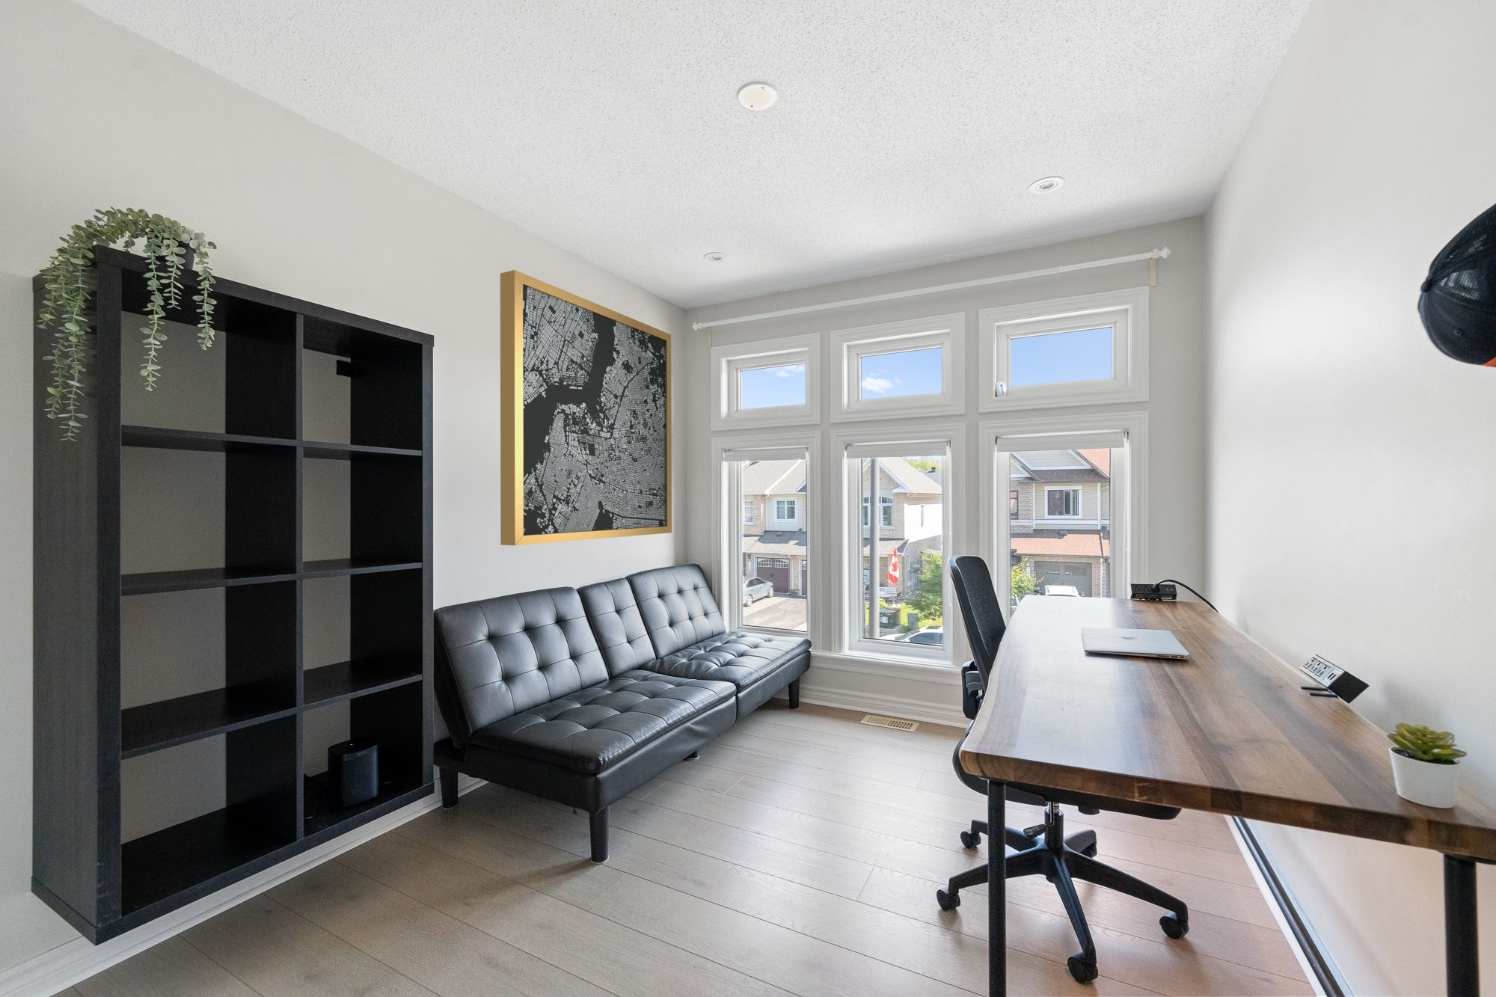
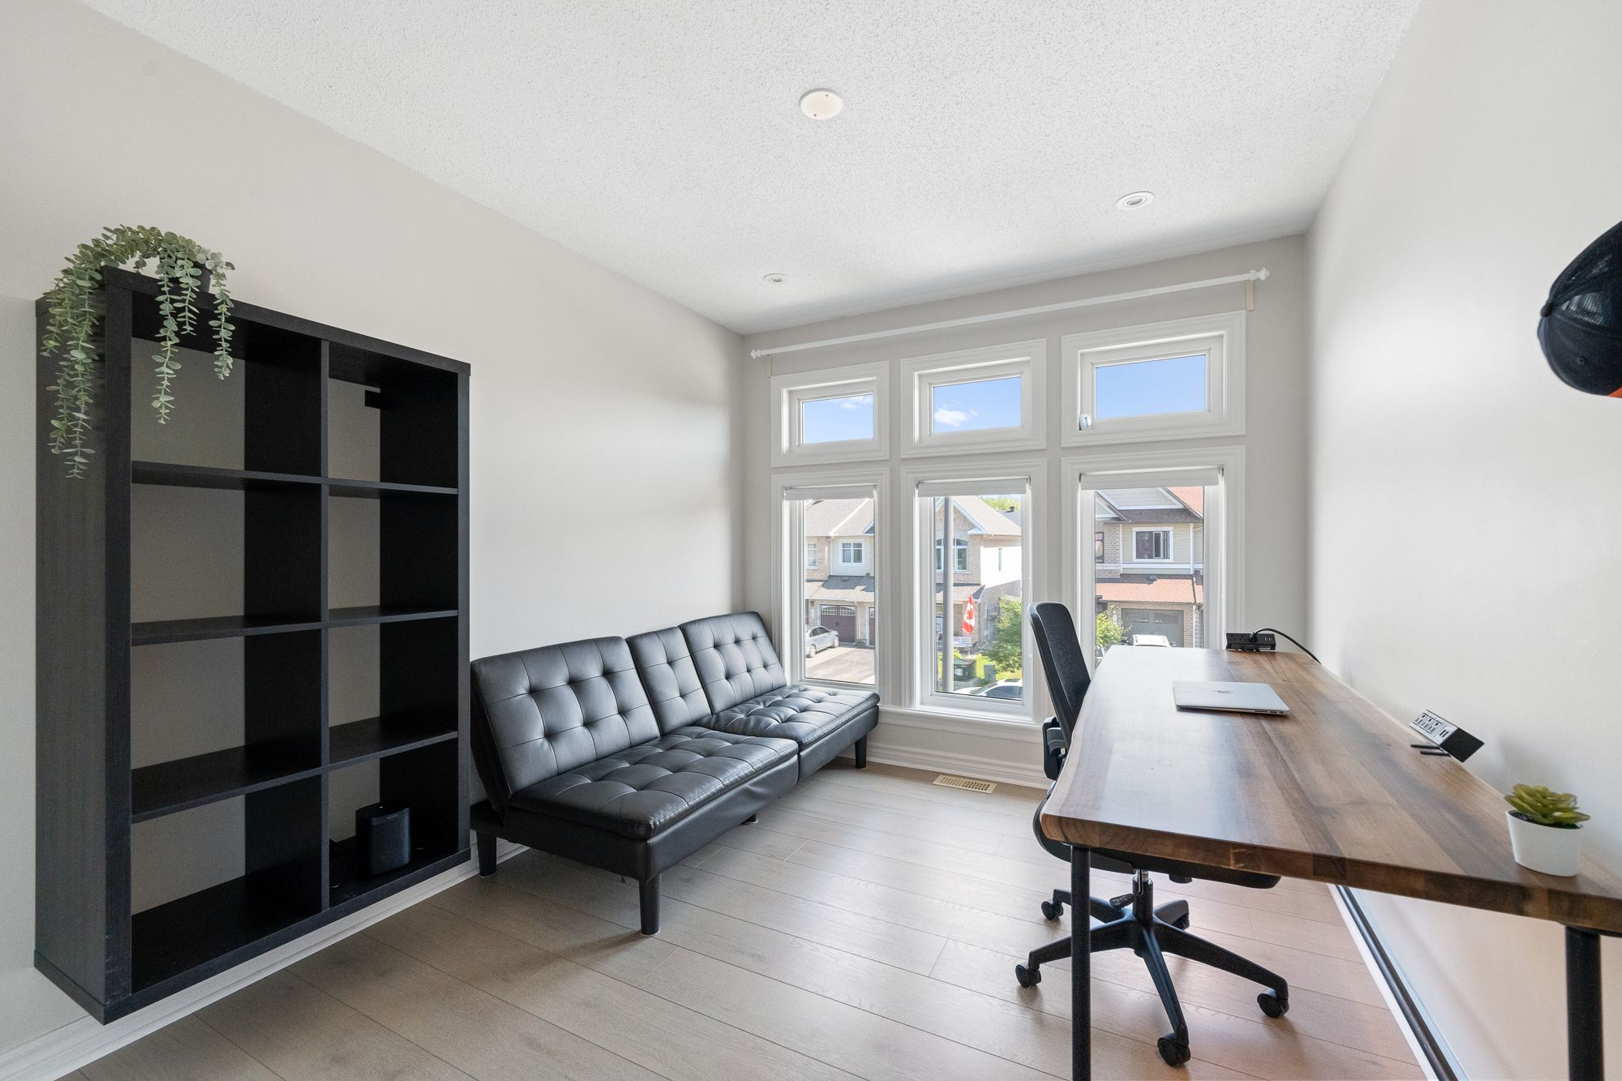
- wall art (600, 423)
